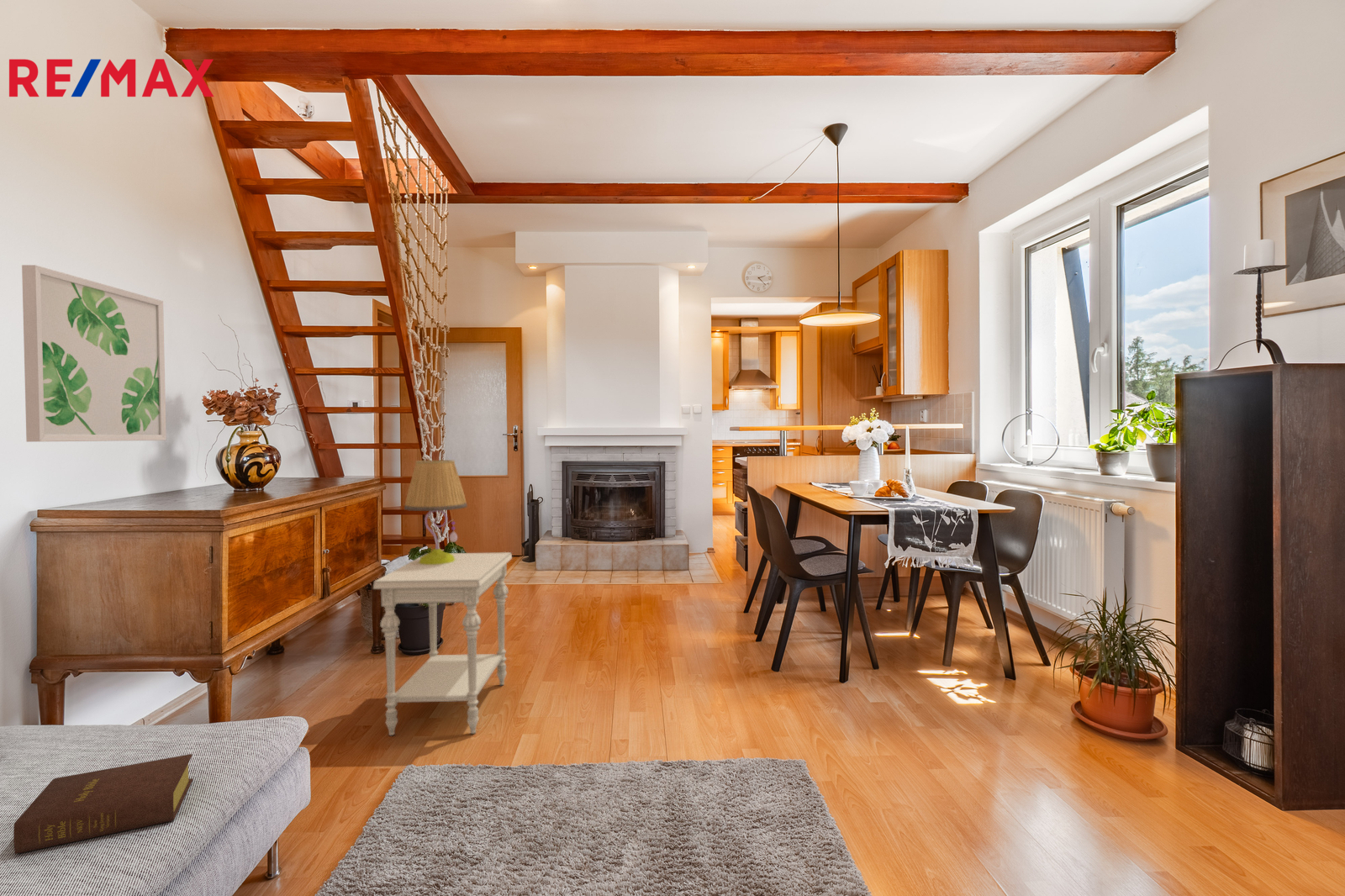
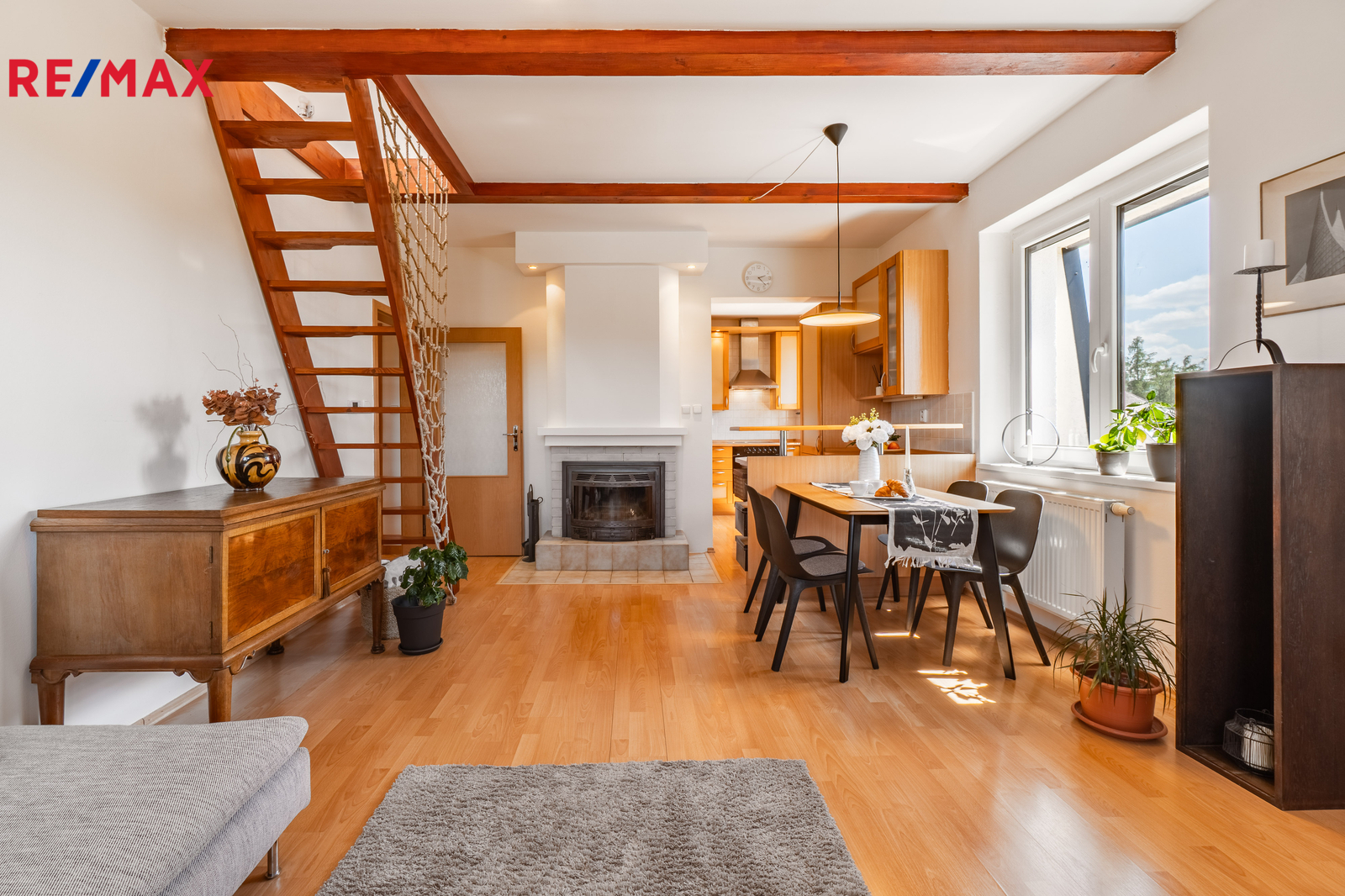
- table lamp (435, 510)
- wall art (103, 363)
- bible (112, 799)
- side table (436, 636)
